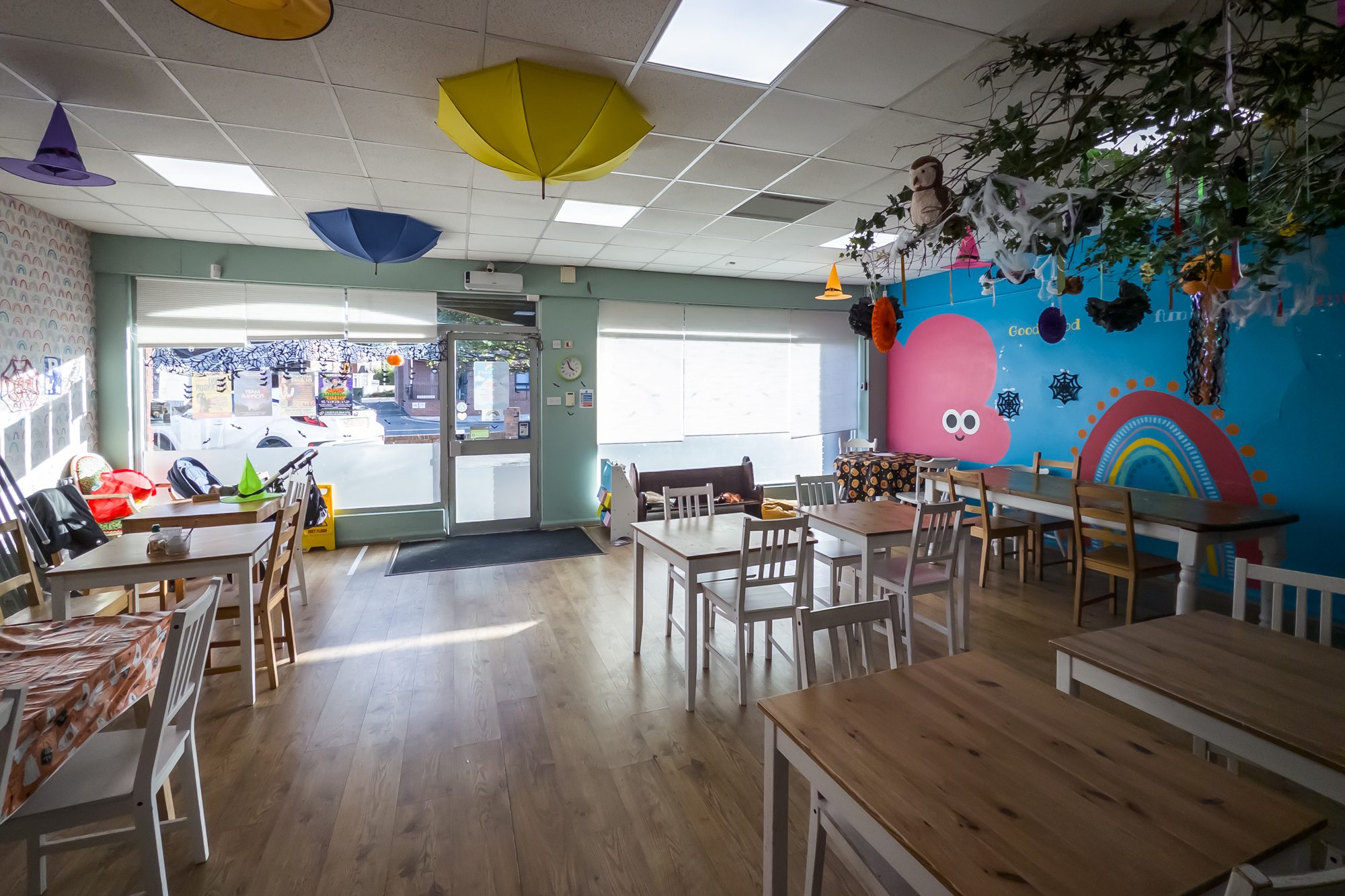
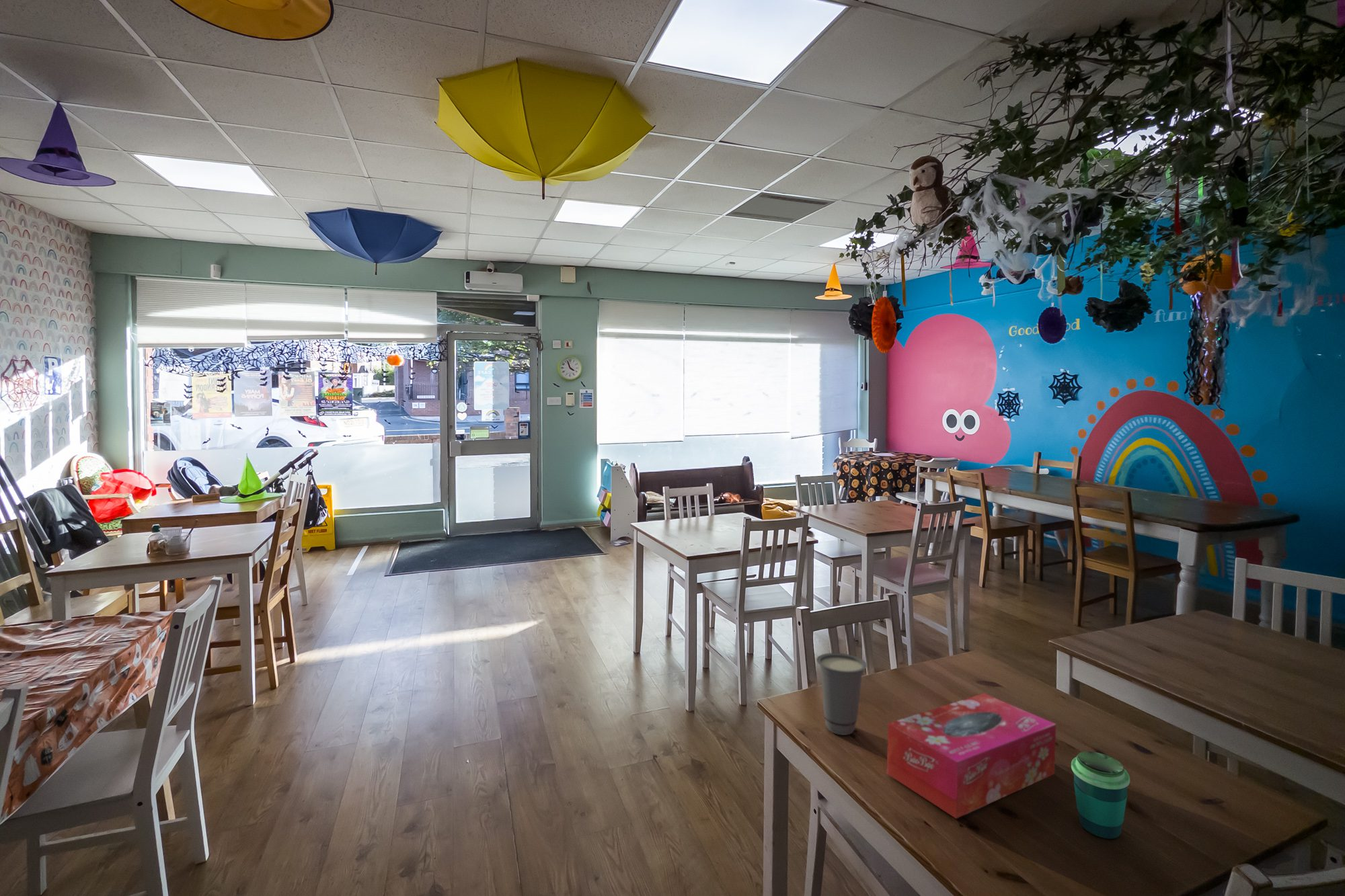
+ cup (1099, 796)
+ tissue box (971, 749)
+ cup (841, 695)
